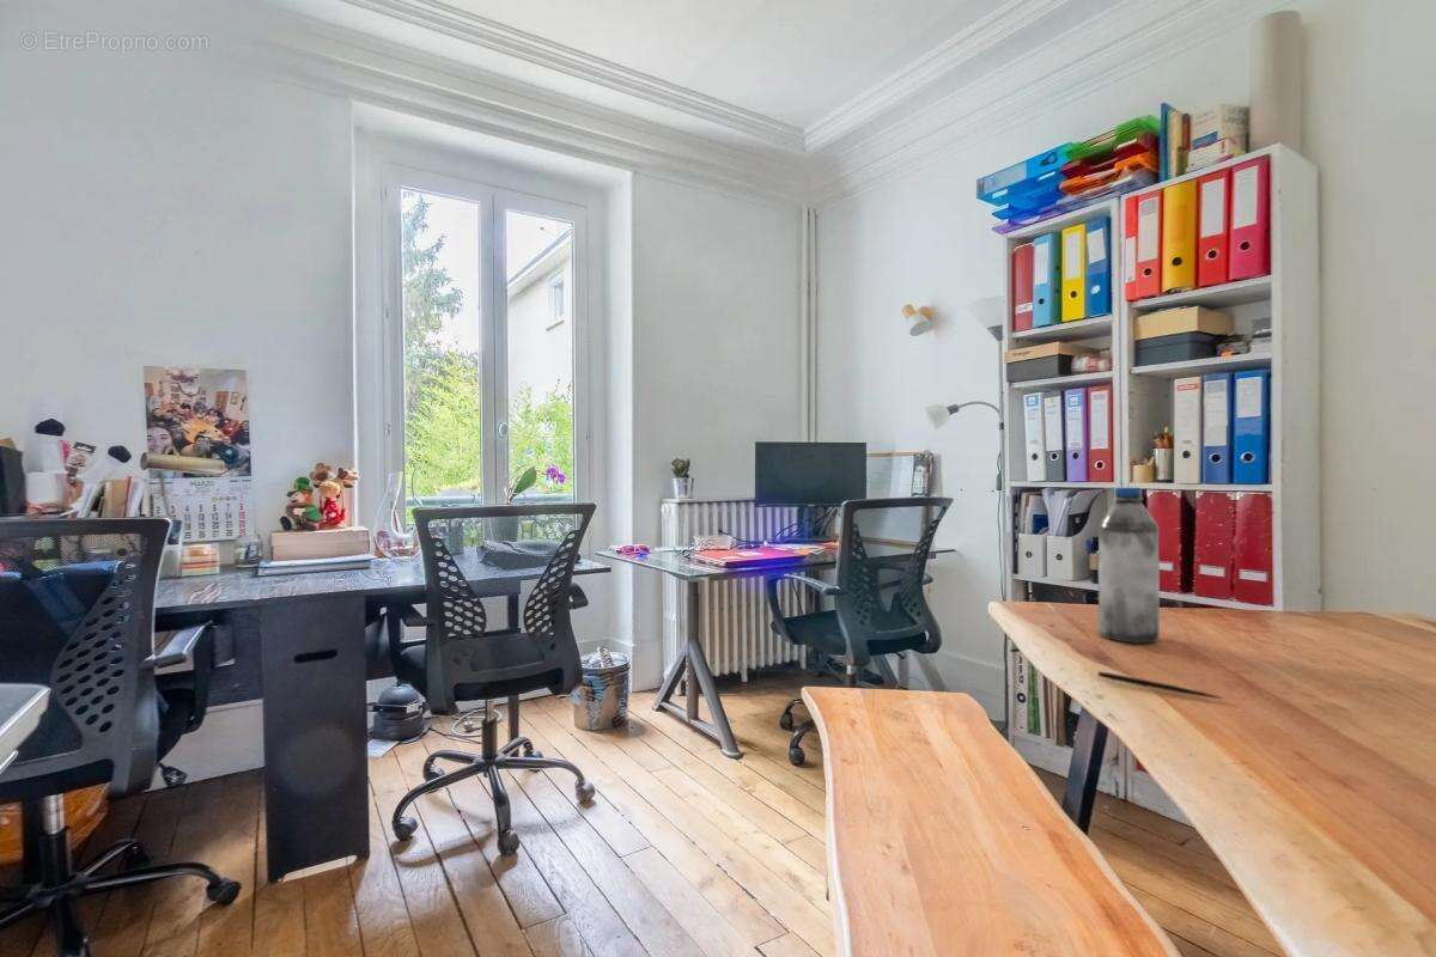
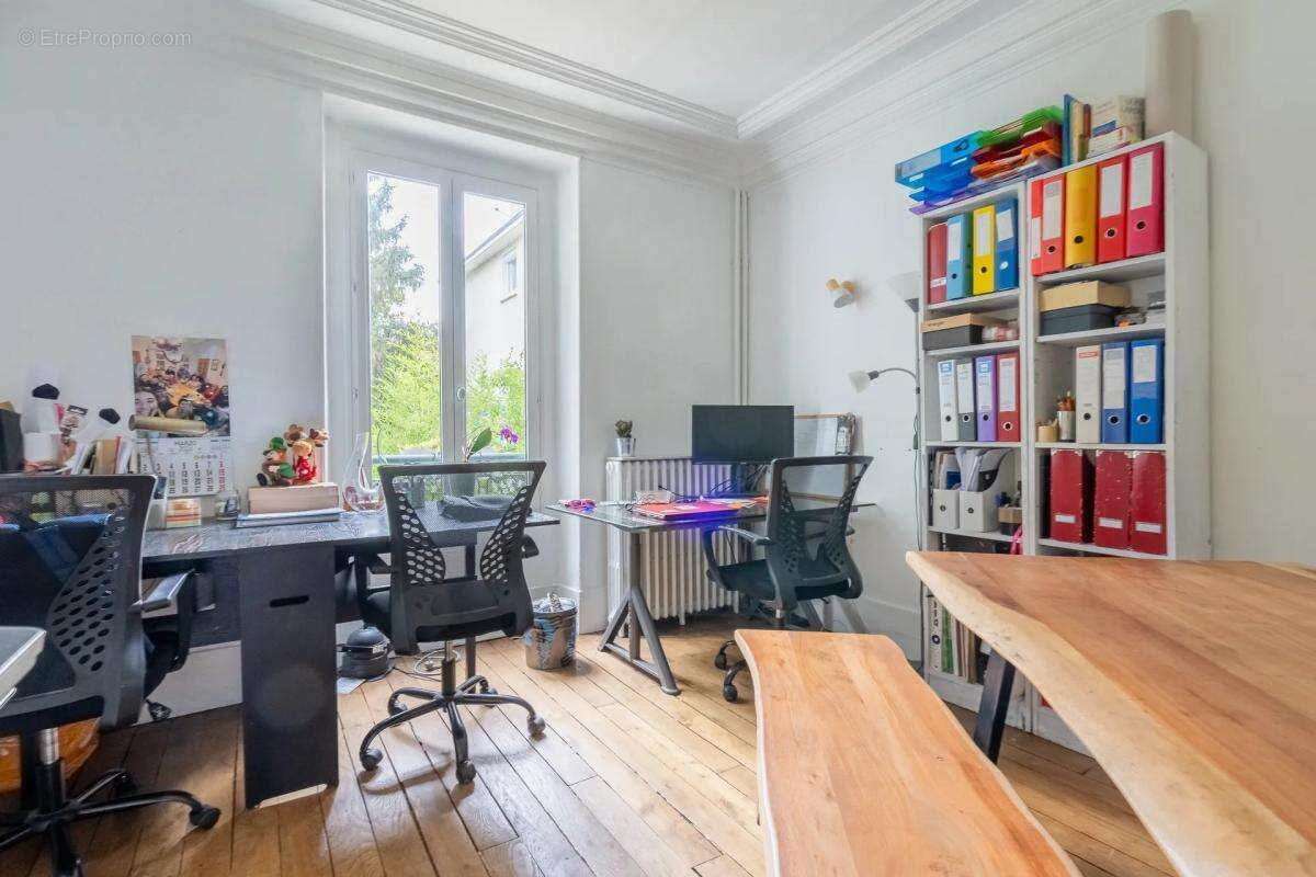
- pen (1157, 684)
- water bottle (1127, 561)
